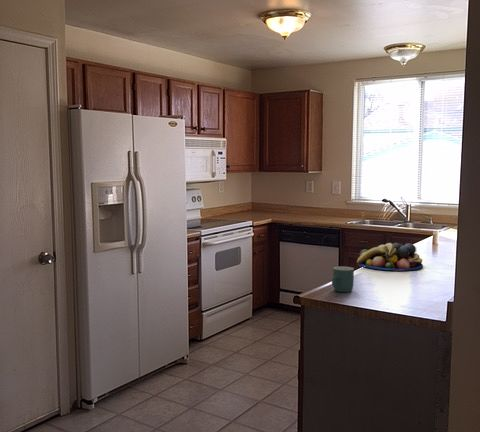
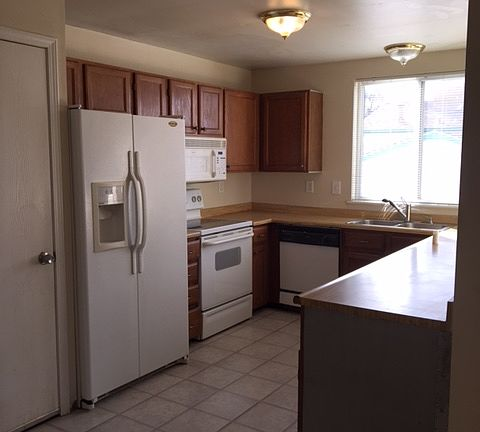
- fruit bowl (389, 253)
- mug (342, 280)
